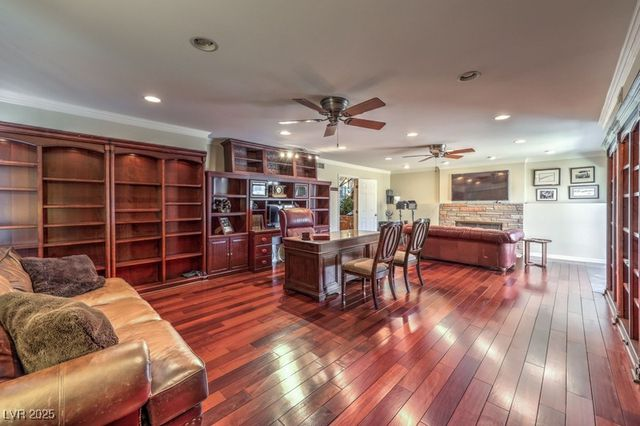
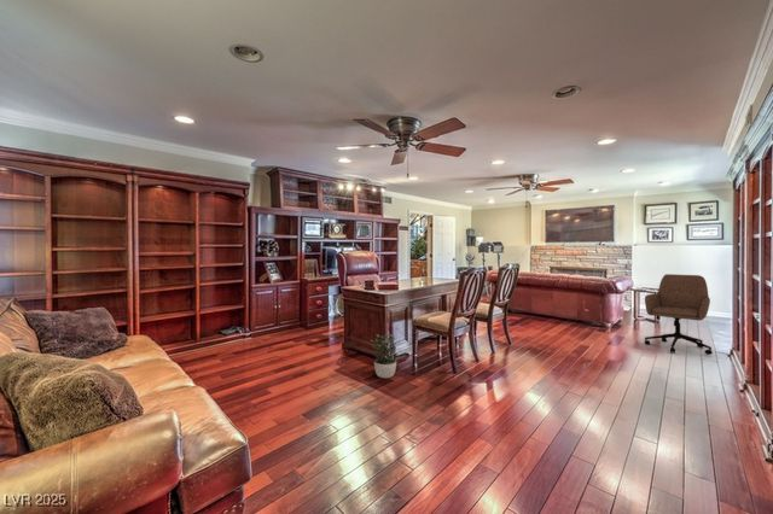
+ office chair (678, 311)
+ potted plant (384, 354)
